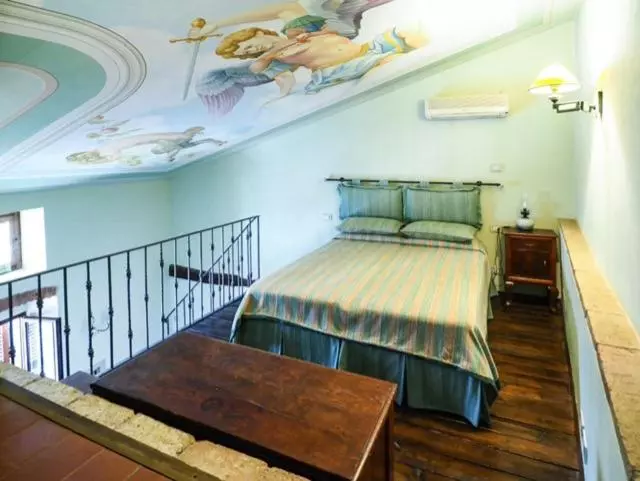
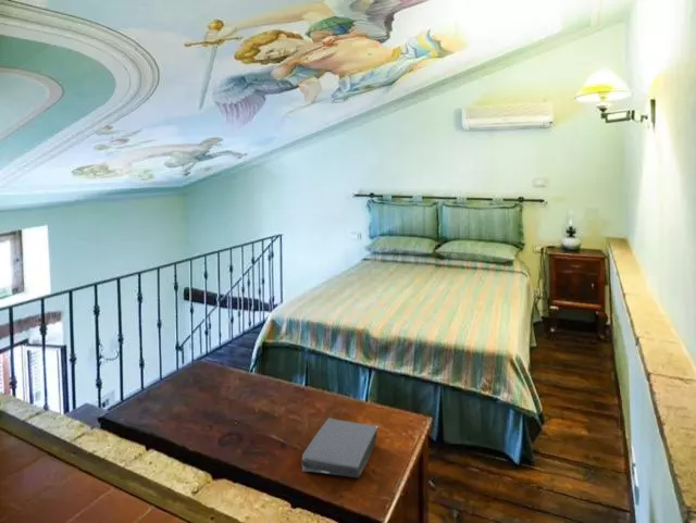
+ book (340, 445)
